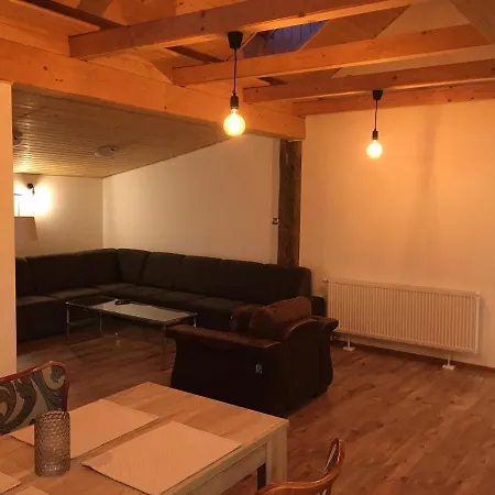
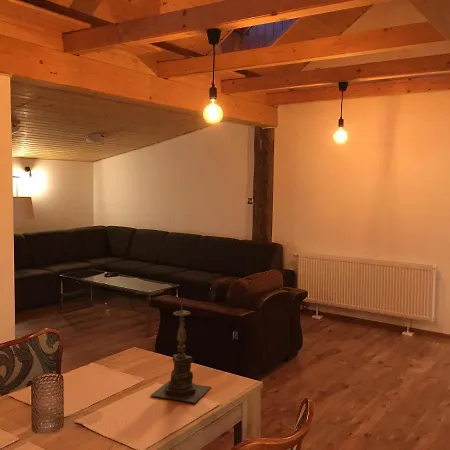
+ candle holder (182, 345)
